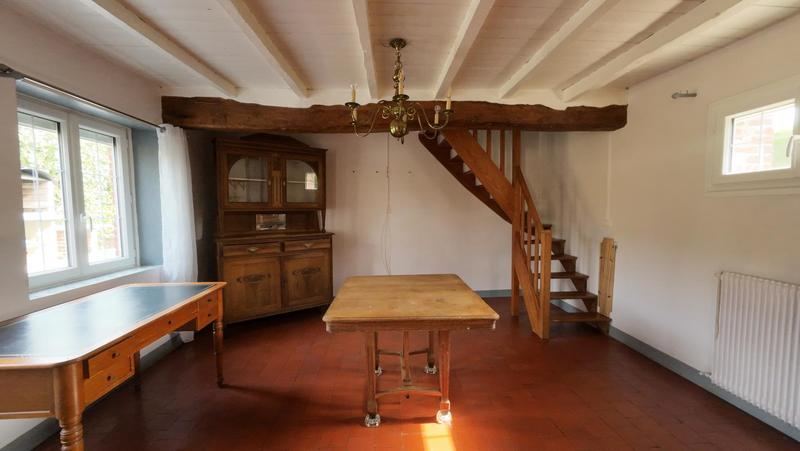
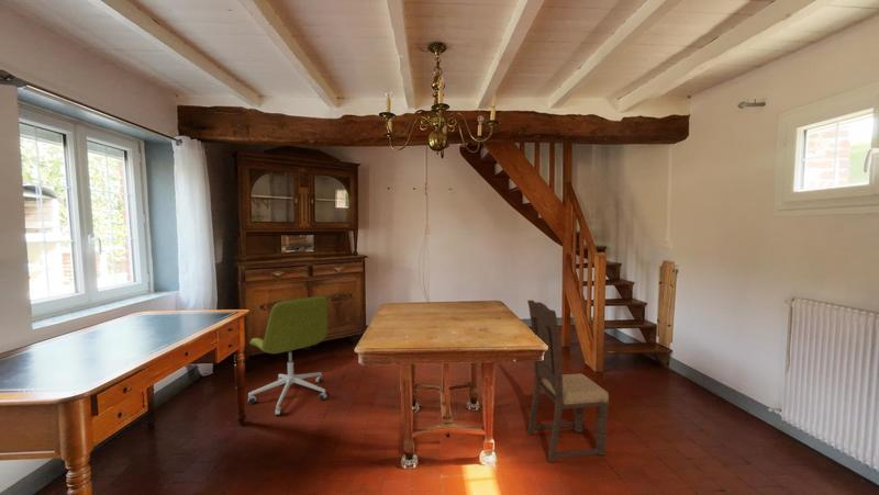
+ chair (566, 374)
+ office chair (290, 345)
